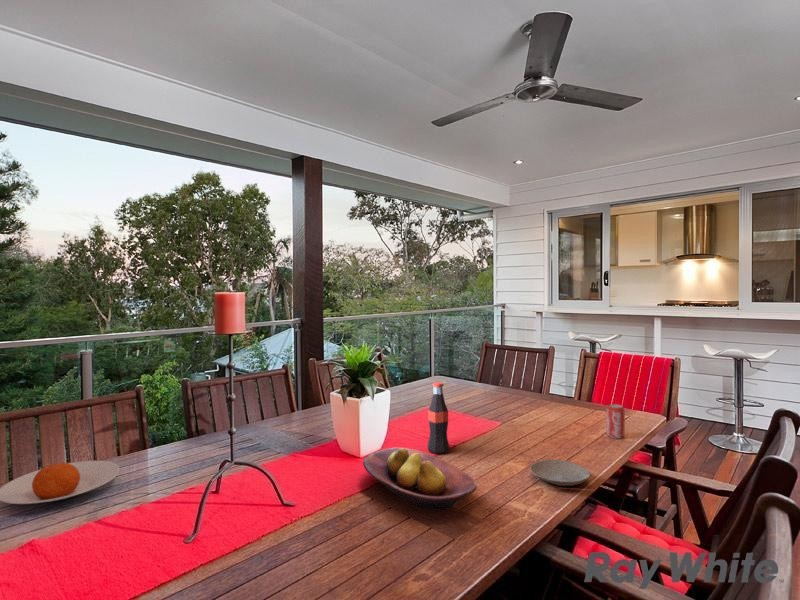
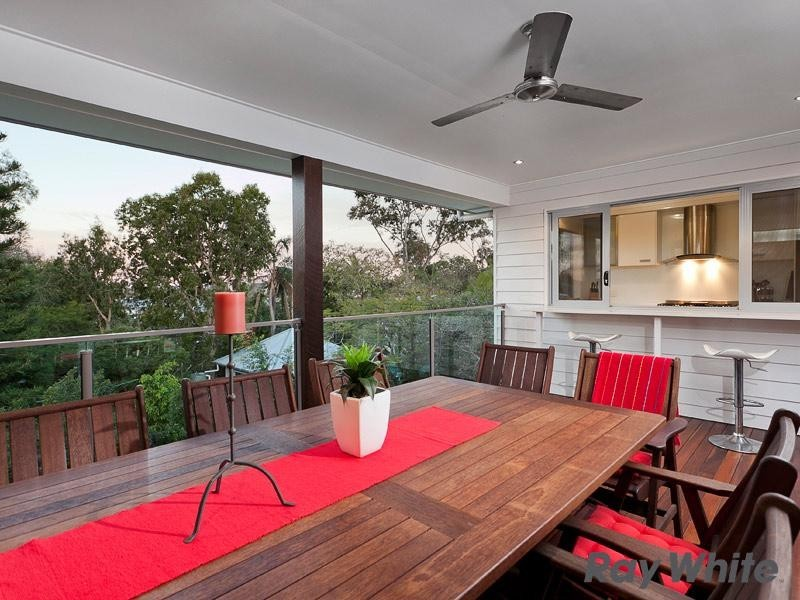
- beverage can (615, 421)
- plate (559, 474)
- plate (62, 476)
- bottle (438, 416)
- fruit bowl (416, 472)
